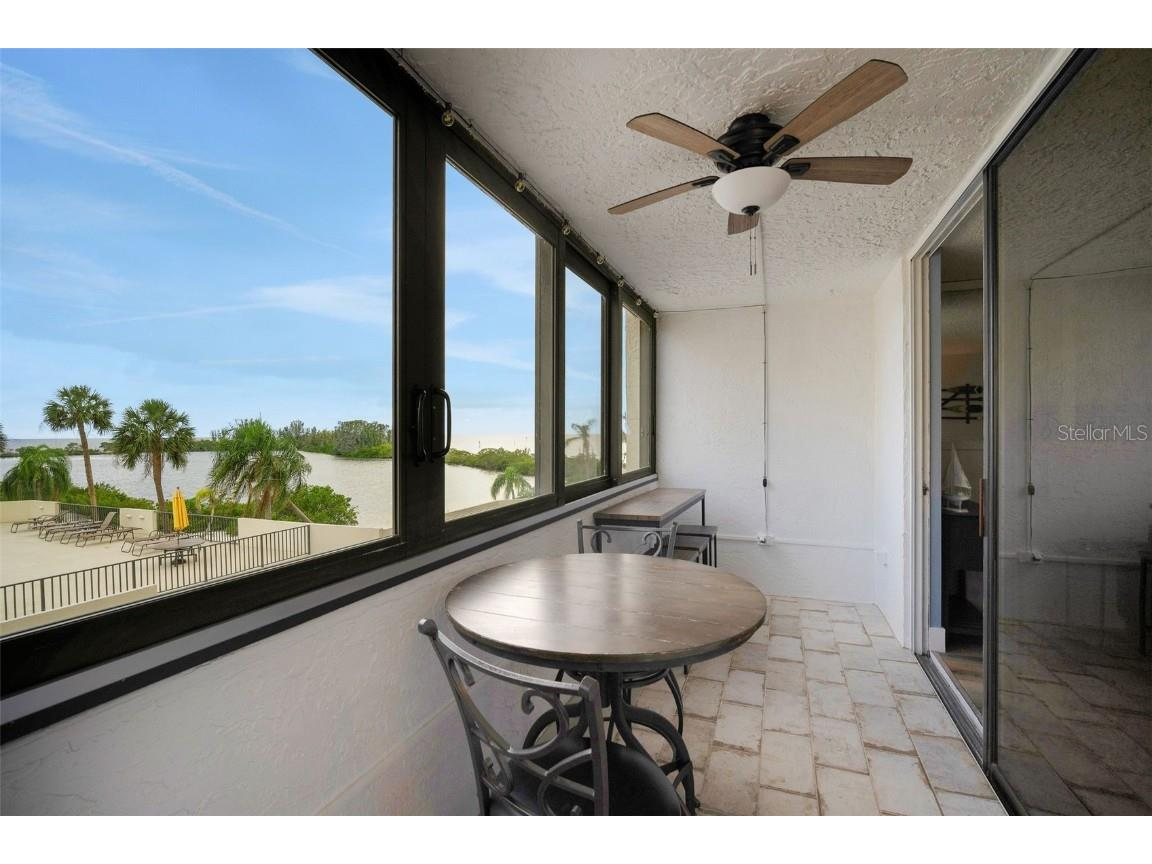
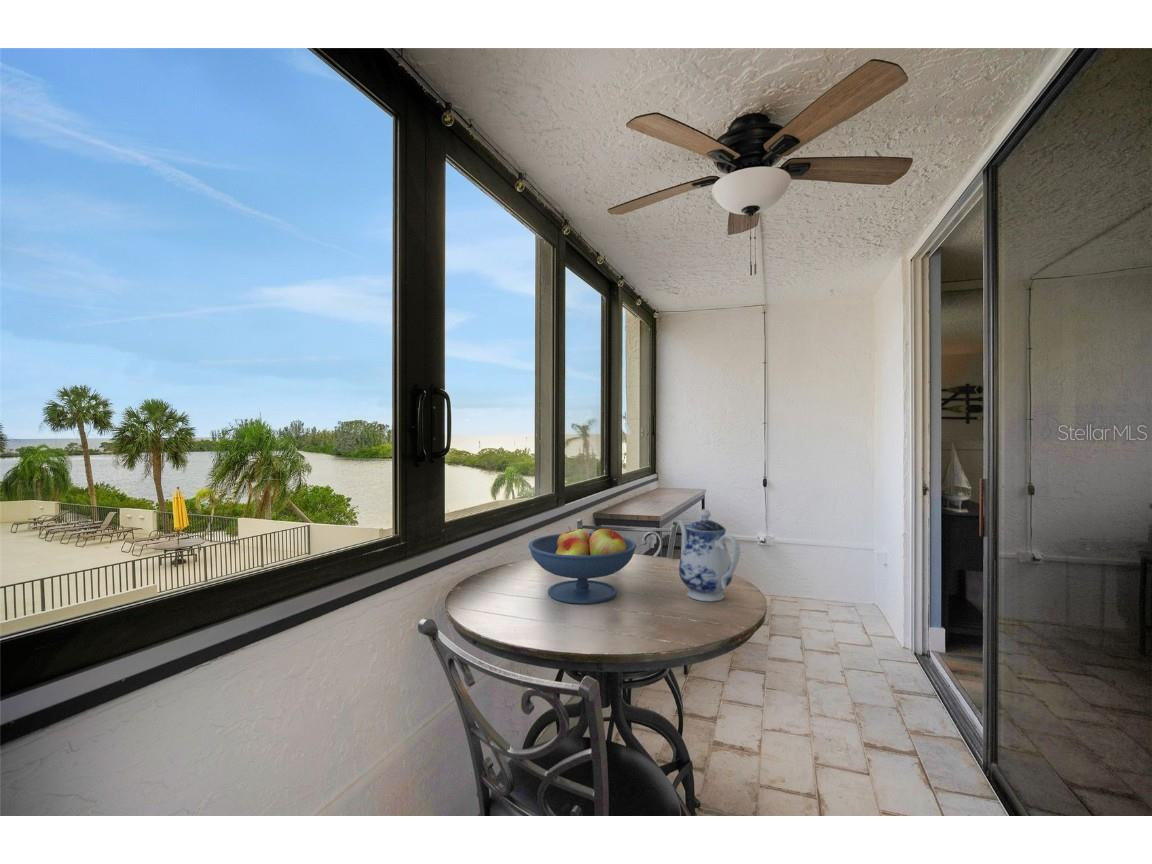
+ fruit bowl (582, 559)
+ teapot (705, 552)
